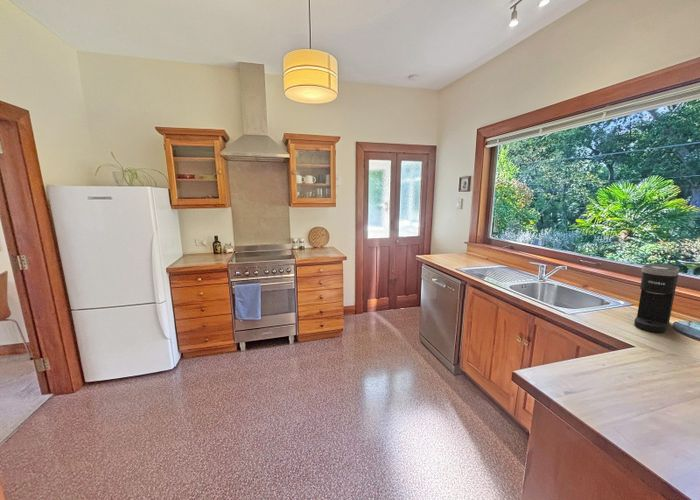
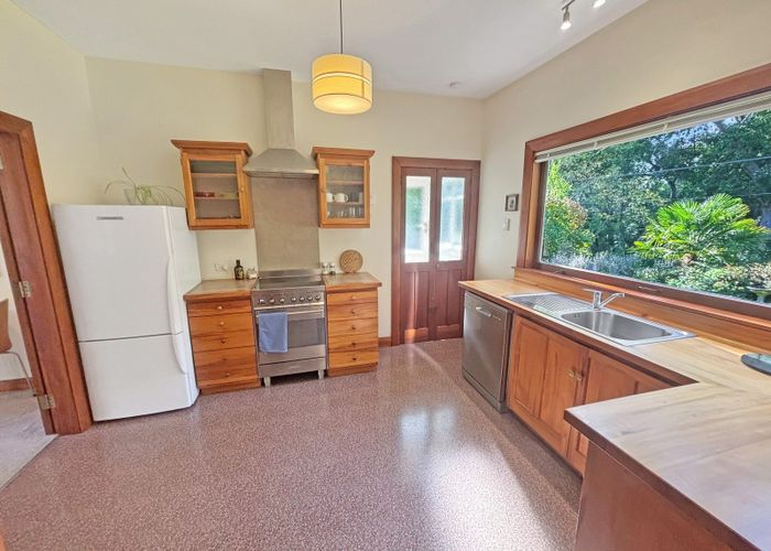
- coffee maker (656, 295)
